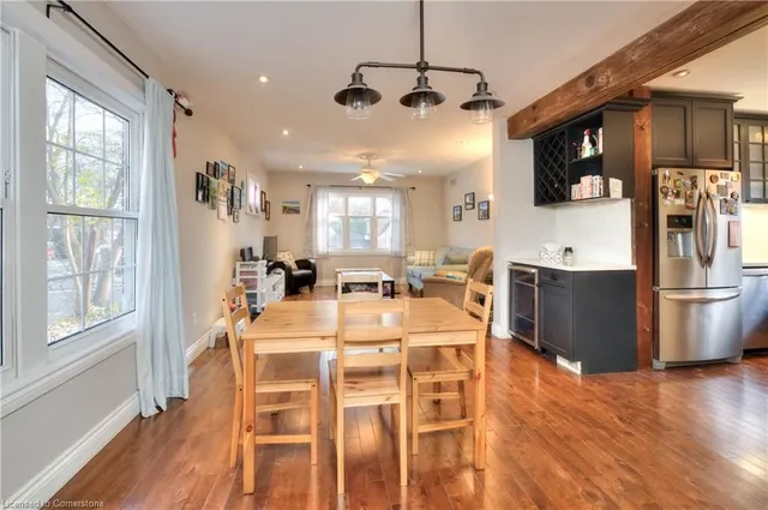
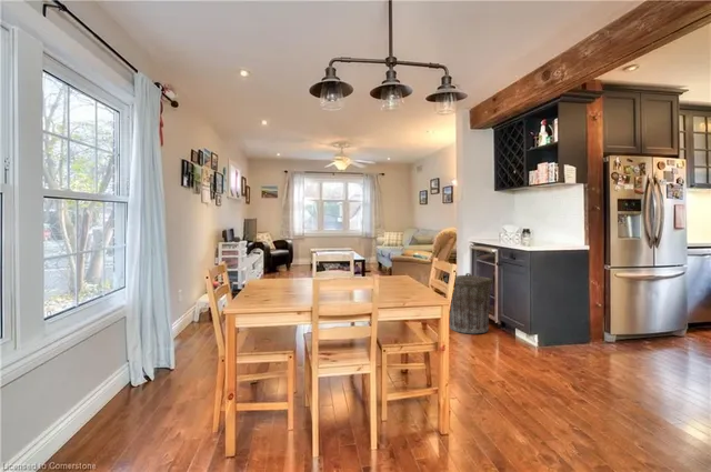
+ trash can (468, 300)
